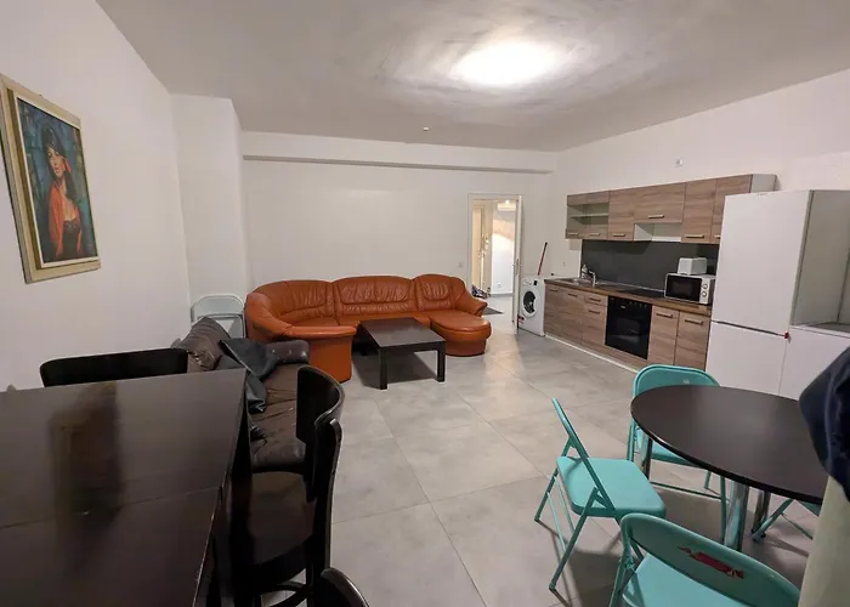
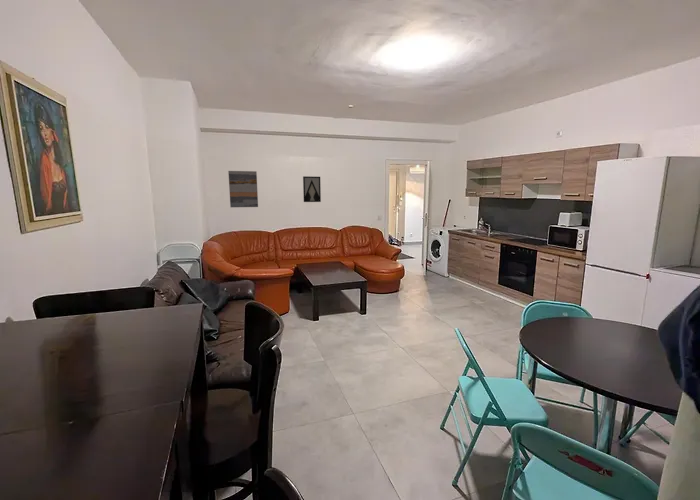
+ wall art (312, 189)
+ wall art (243, 189)
